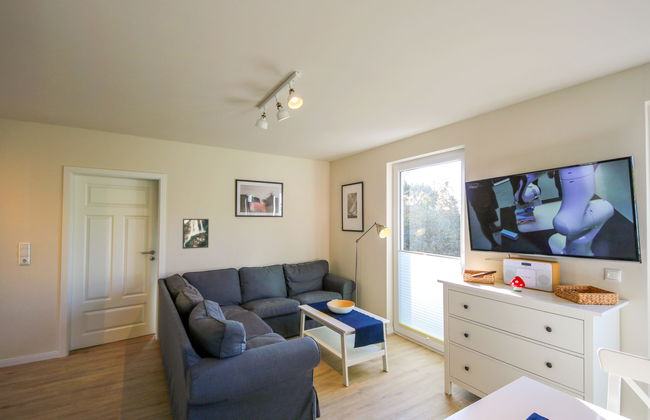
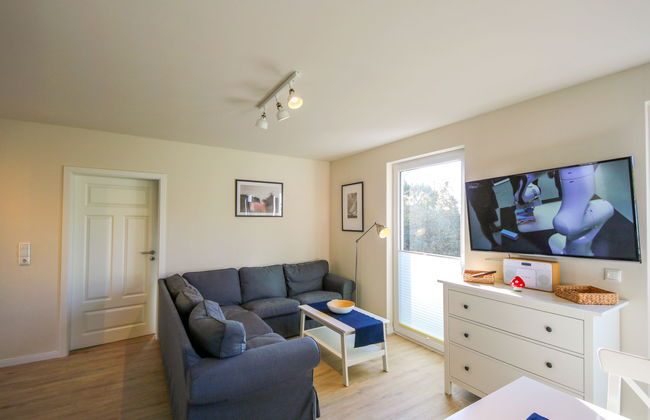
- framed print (195, 233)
